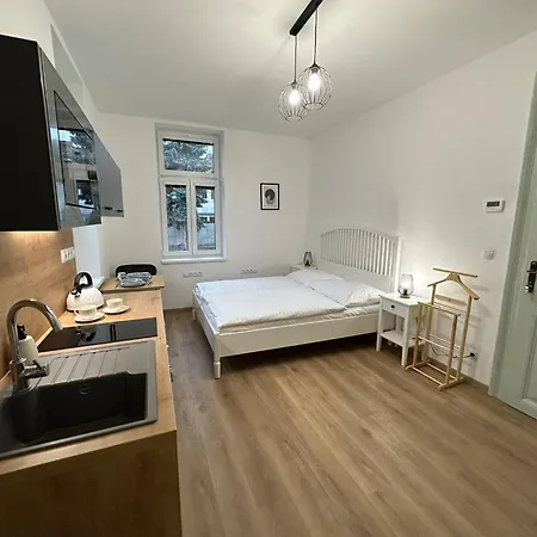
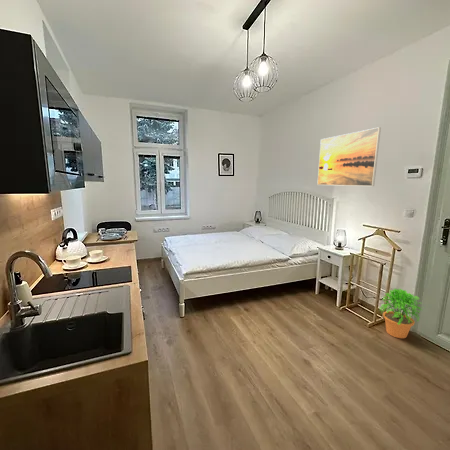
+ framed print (344, 160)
+ potted plant (399, 310)
